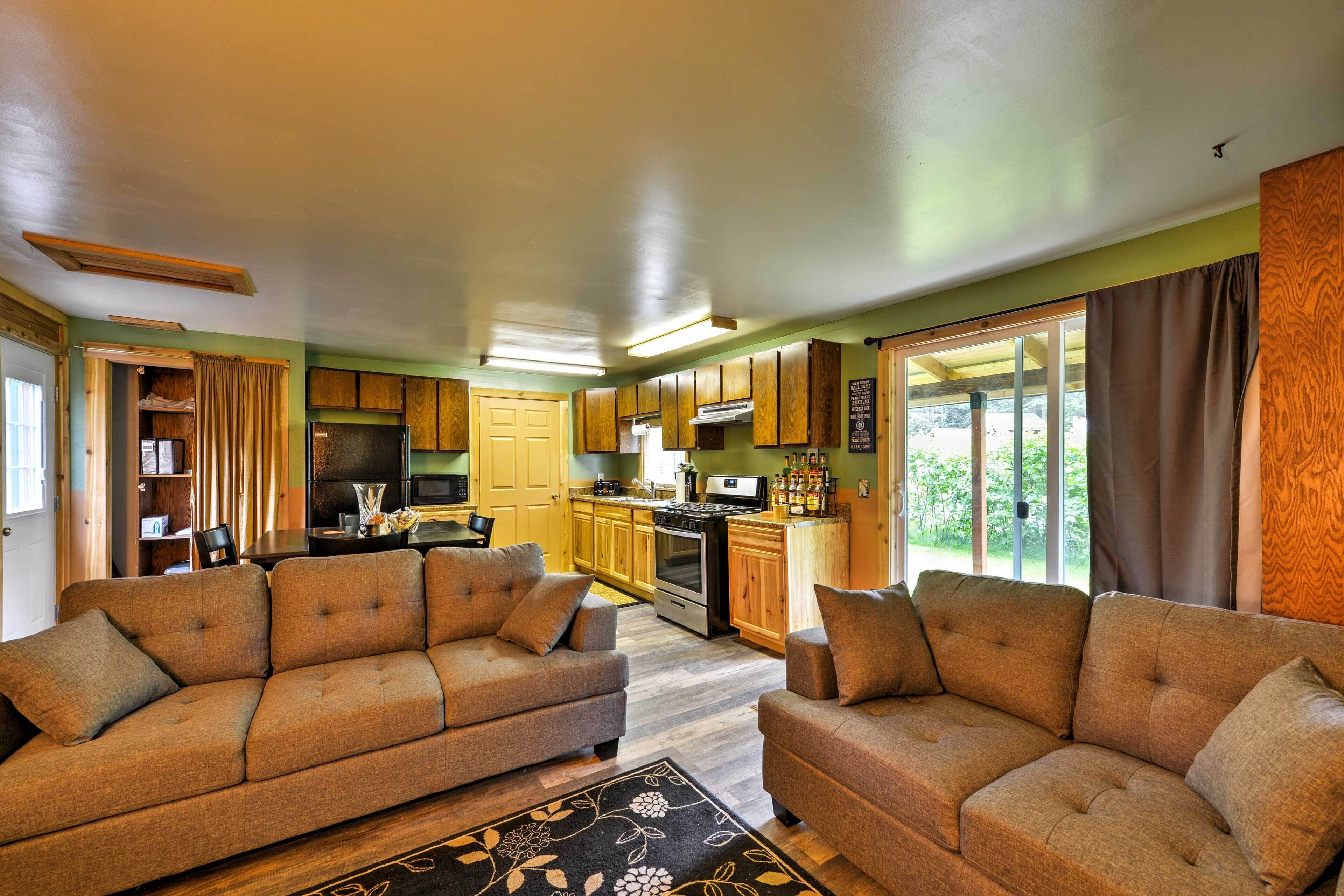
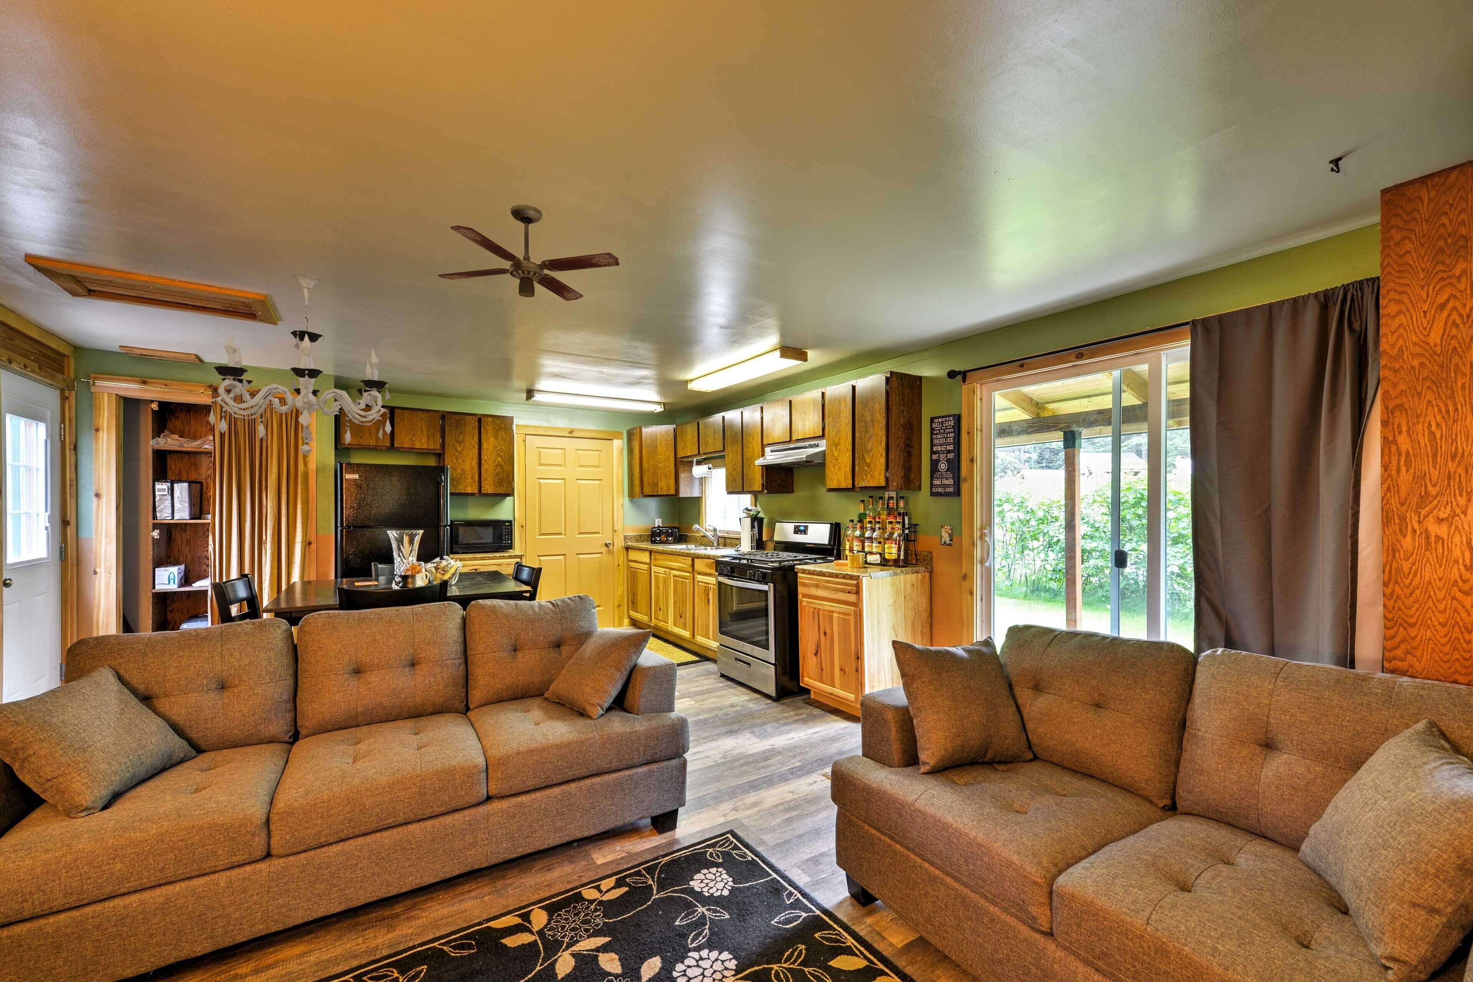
+ chandelier (306, 366)
+ ceiling fan (526, 254)
